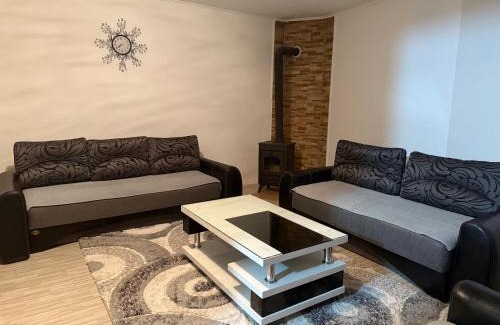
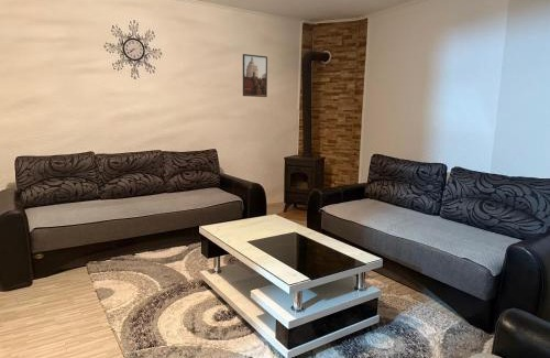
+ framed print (254, 76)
